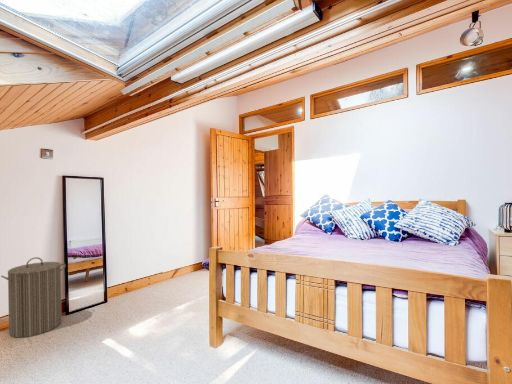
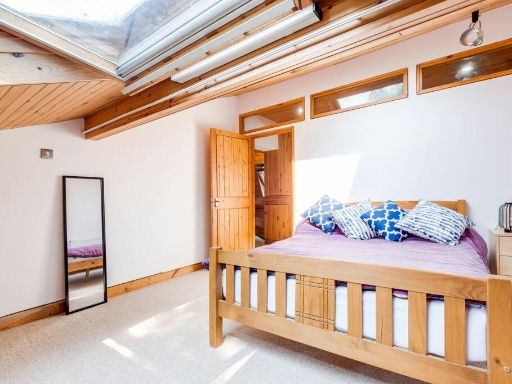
- laundry hamper (36, 292)
